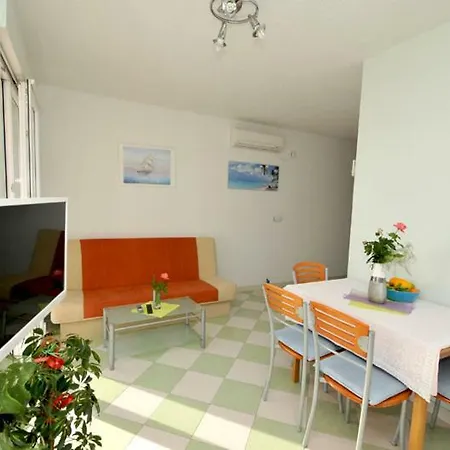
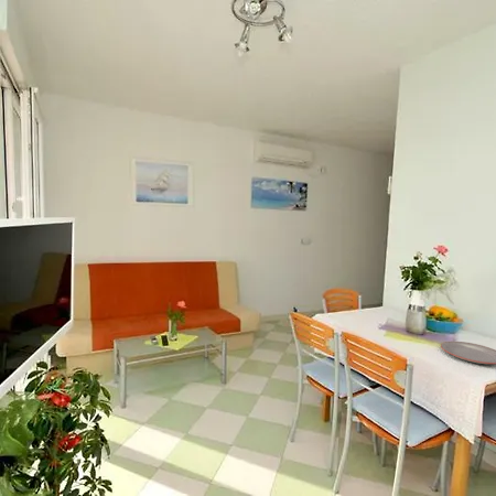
+ plate (472, 353)
